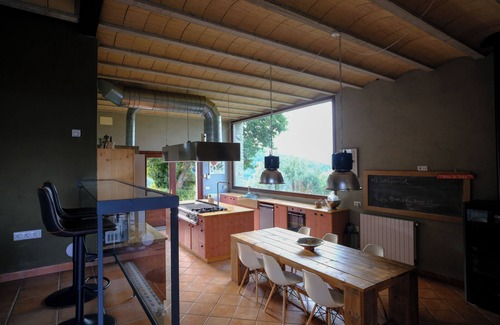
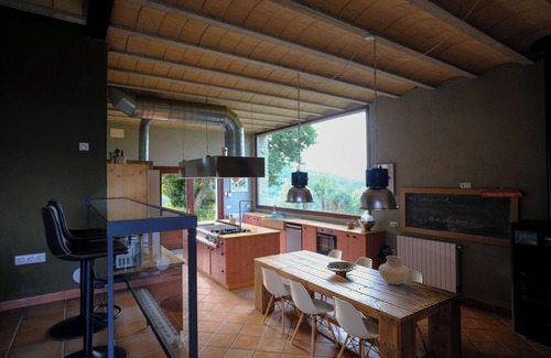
+ vase (393, 270)
